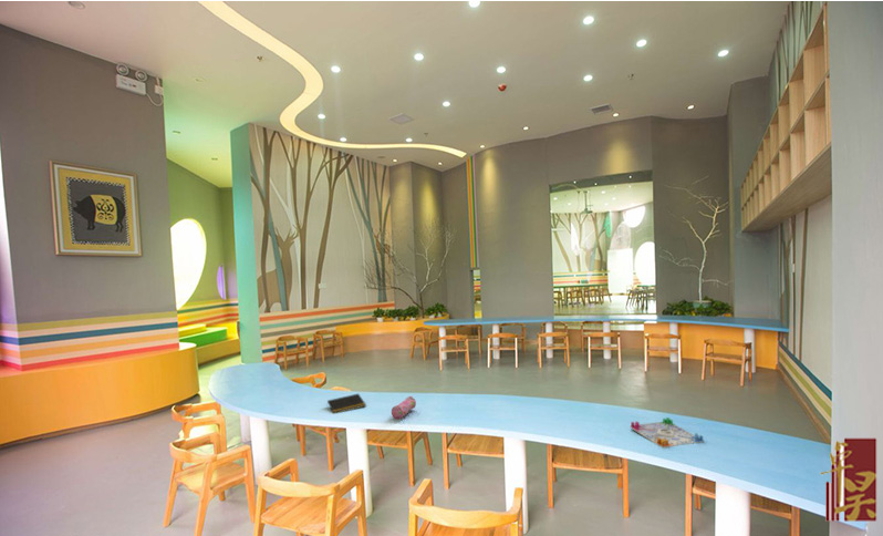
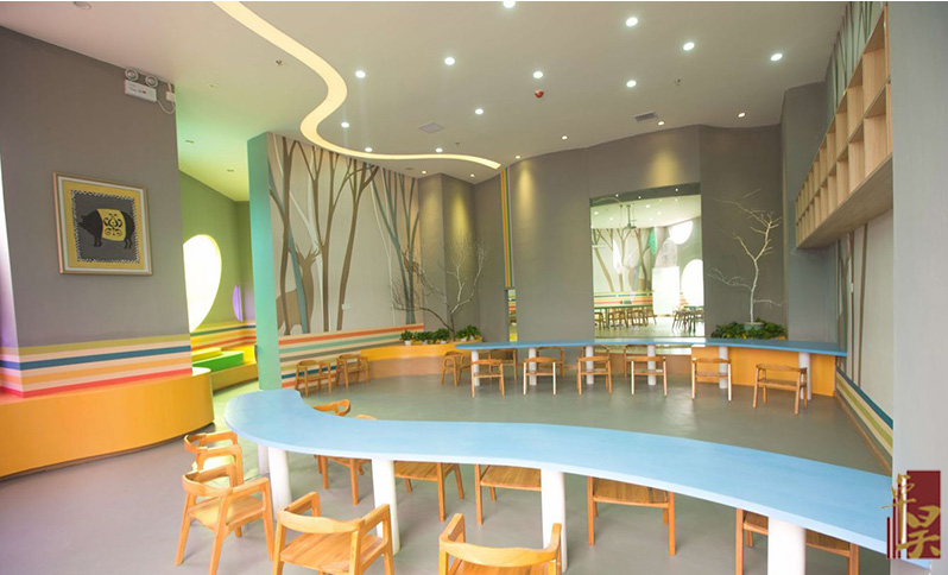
- board game (665, 431)
- notepad (346, 403)
- pencil case (404, 406)
